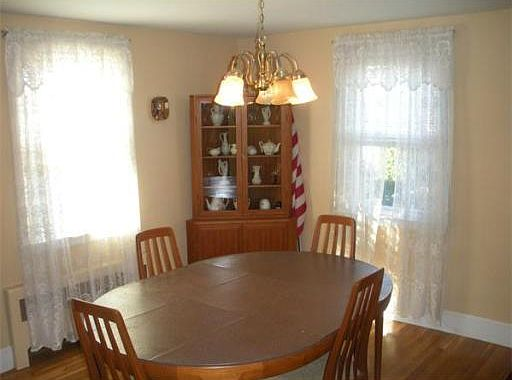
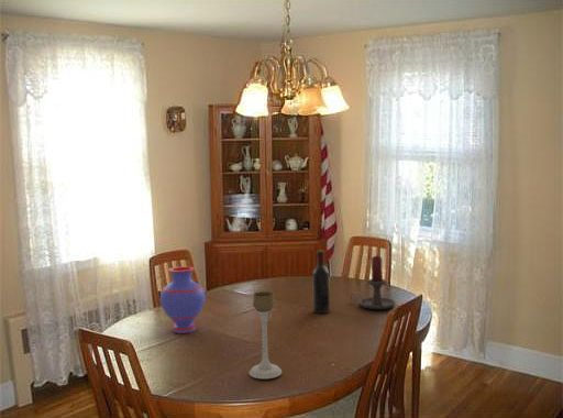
+ candle holder (372, 280)
+ wine bottle (320, 280)
+ vase (183, 299)
+ candle holder (264, 333)
